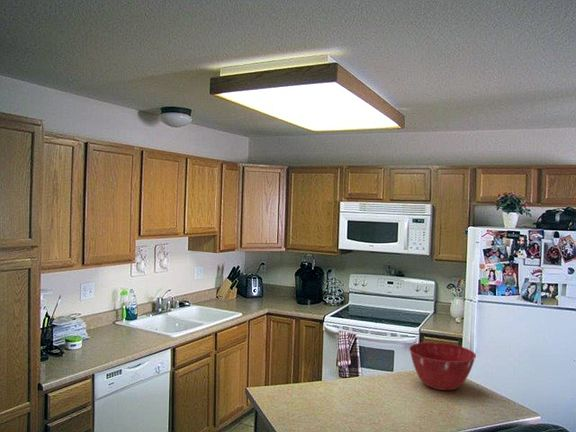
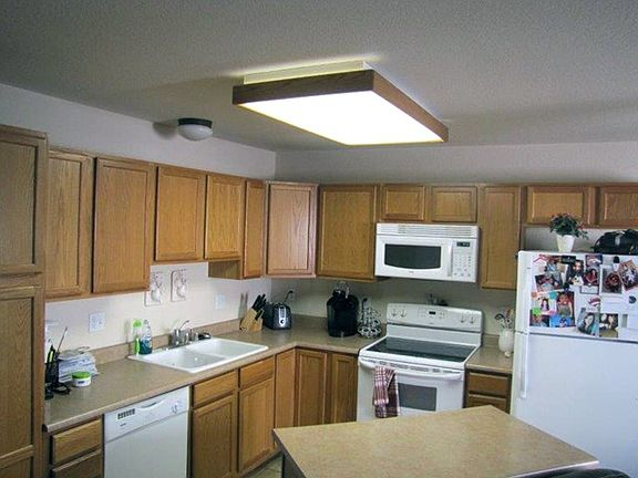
- mixing bowl (441, 367)
